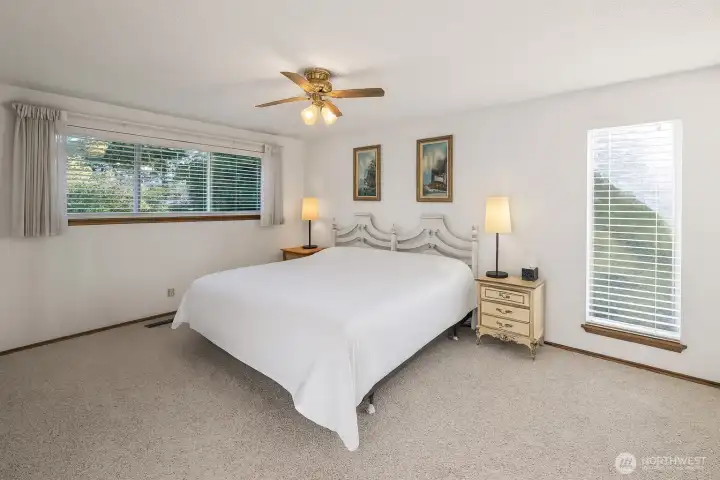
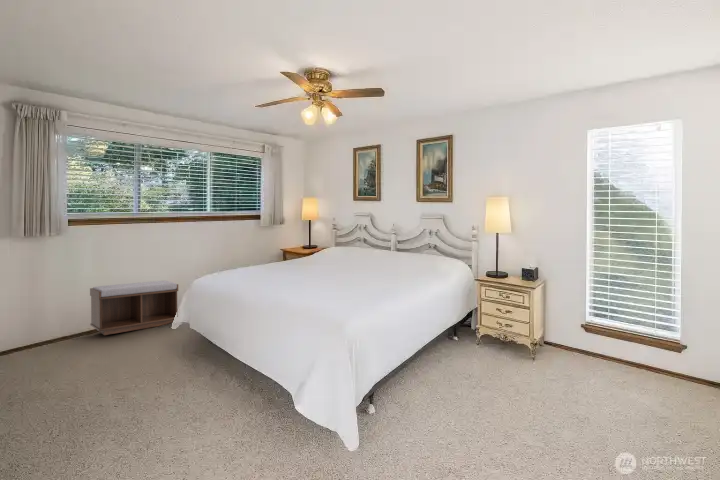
+ bench (136, 305)
